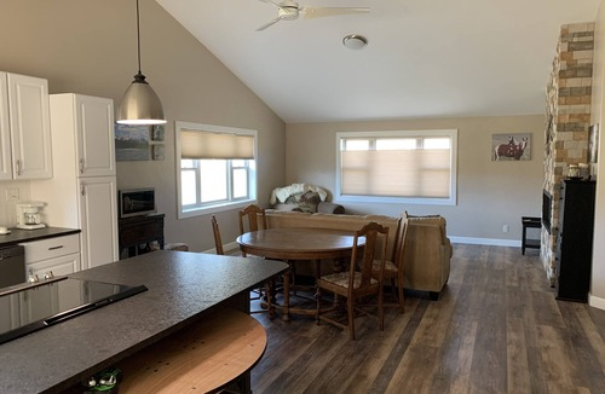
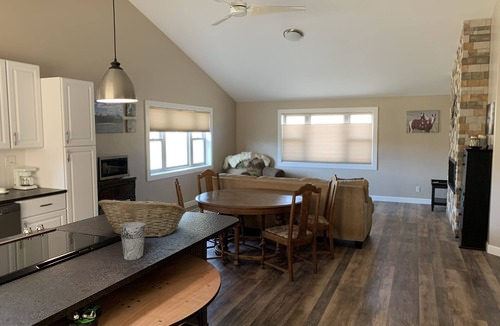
+ cup (133, 241)
+ fruit basket (143, 214)
